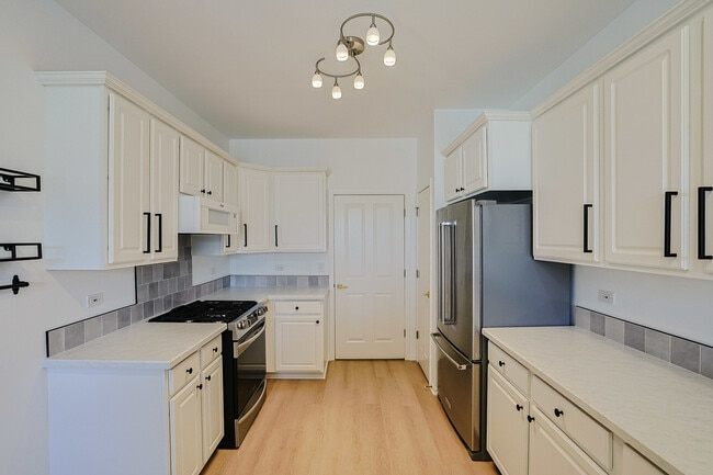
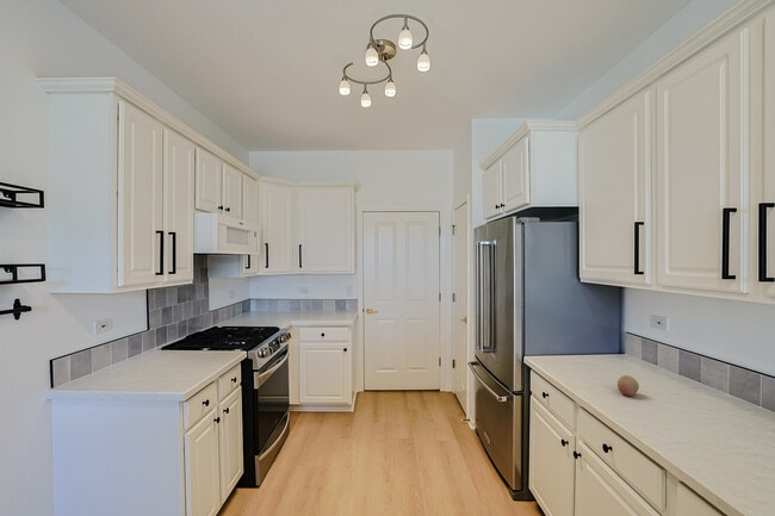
+ fruit (627, 385)
